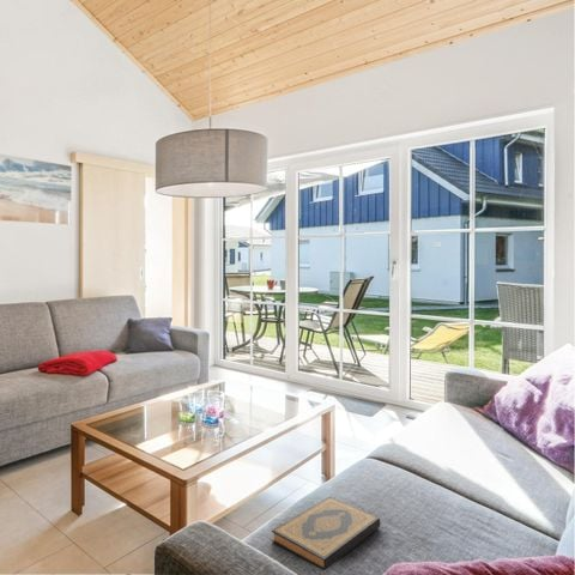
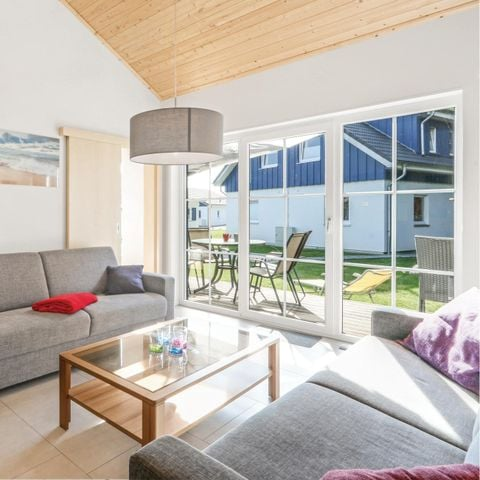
- hardback book (327, 528)
